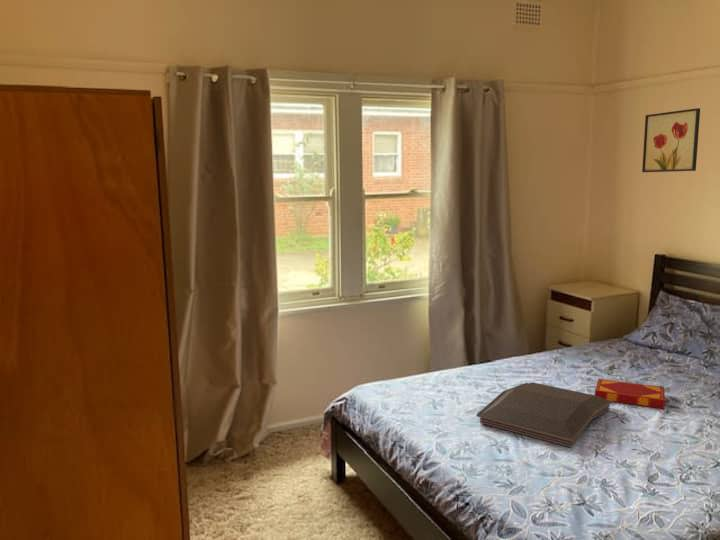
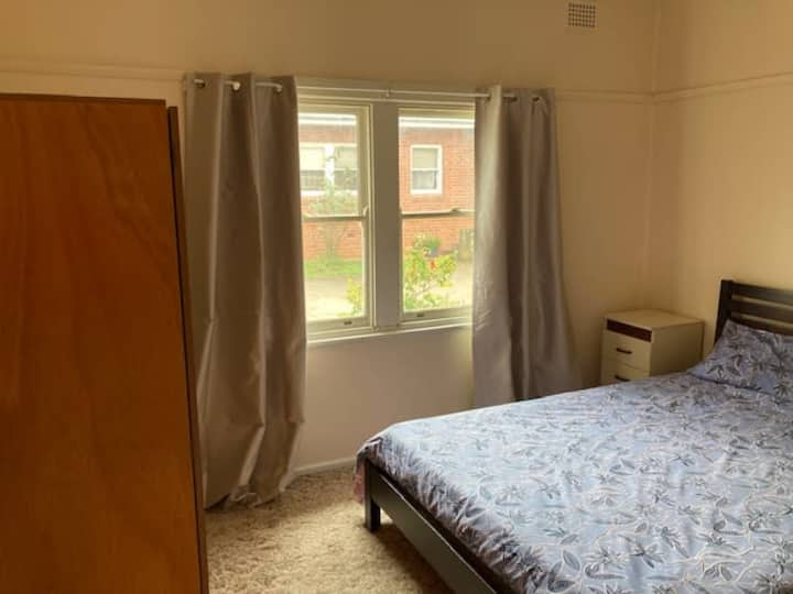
- wall art (670, 142)
- hardback book (629, 393)
- serving tray (546, 405)
